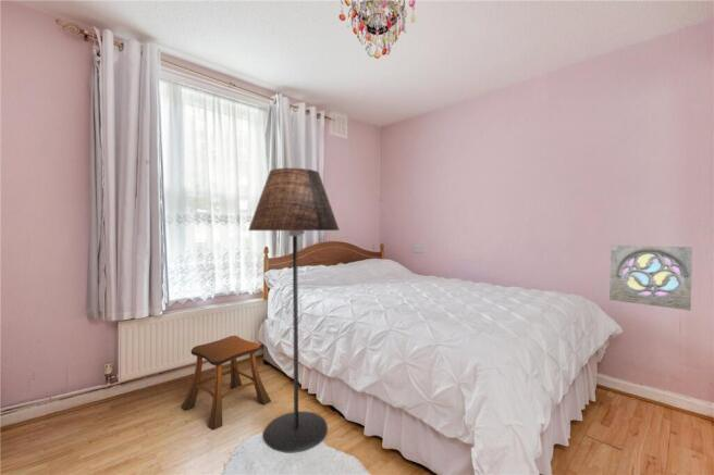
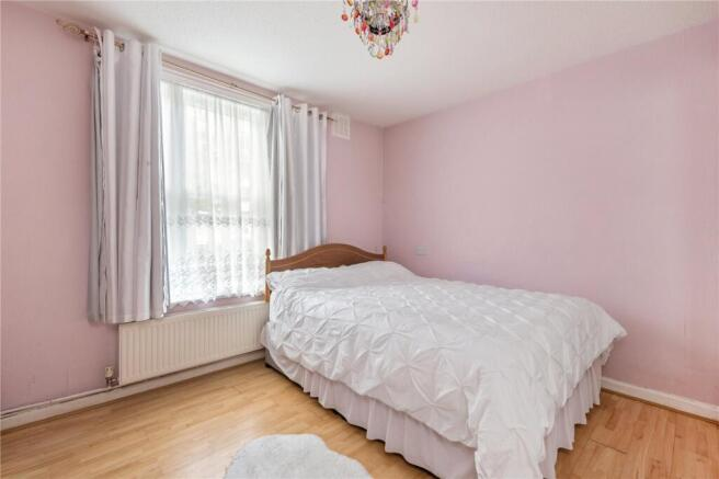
- wall ornament (648, 275)
- floor lamp (295, 303)
- stool (225, 374)
